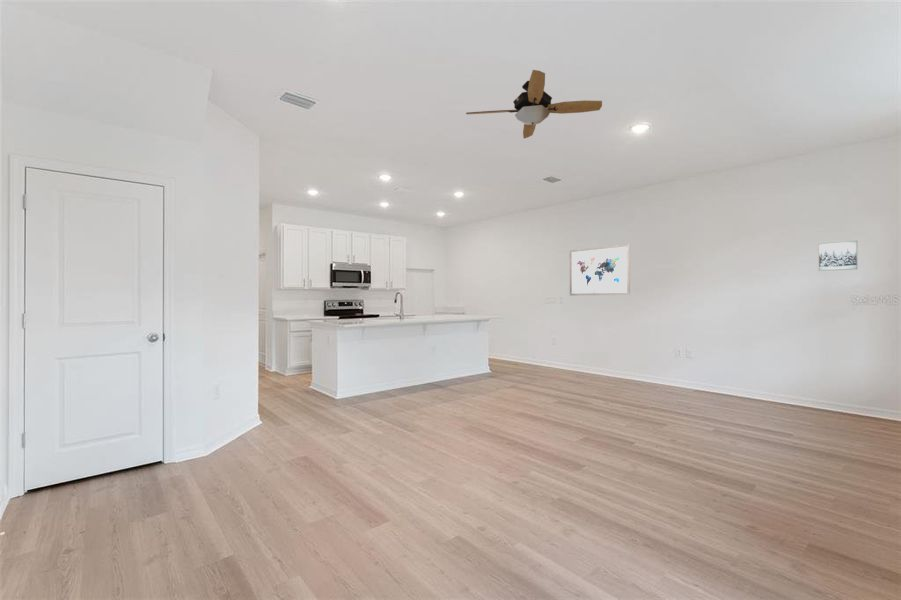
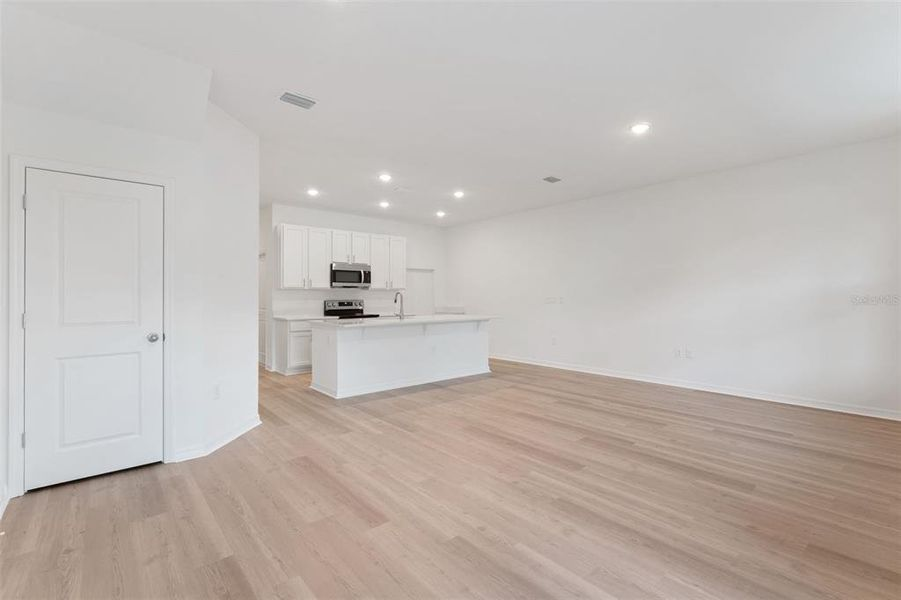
- wall art (837, 256)
- wall art (598, 271)
- ceiling fan (532, 105)
